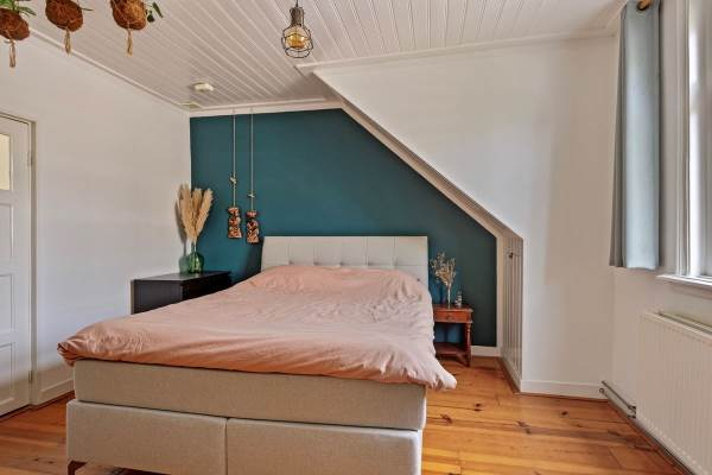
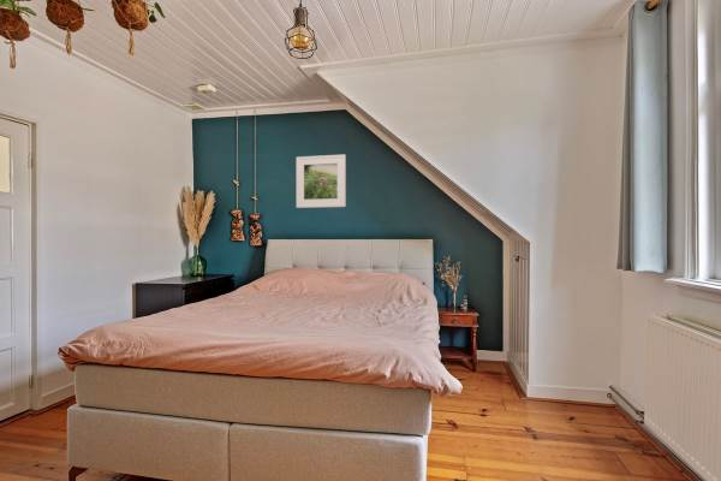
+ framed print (320, 182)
